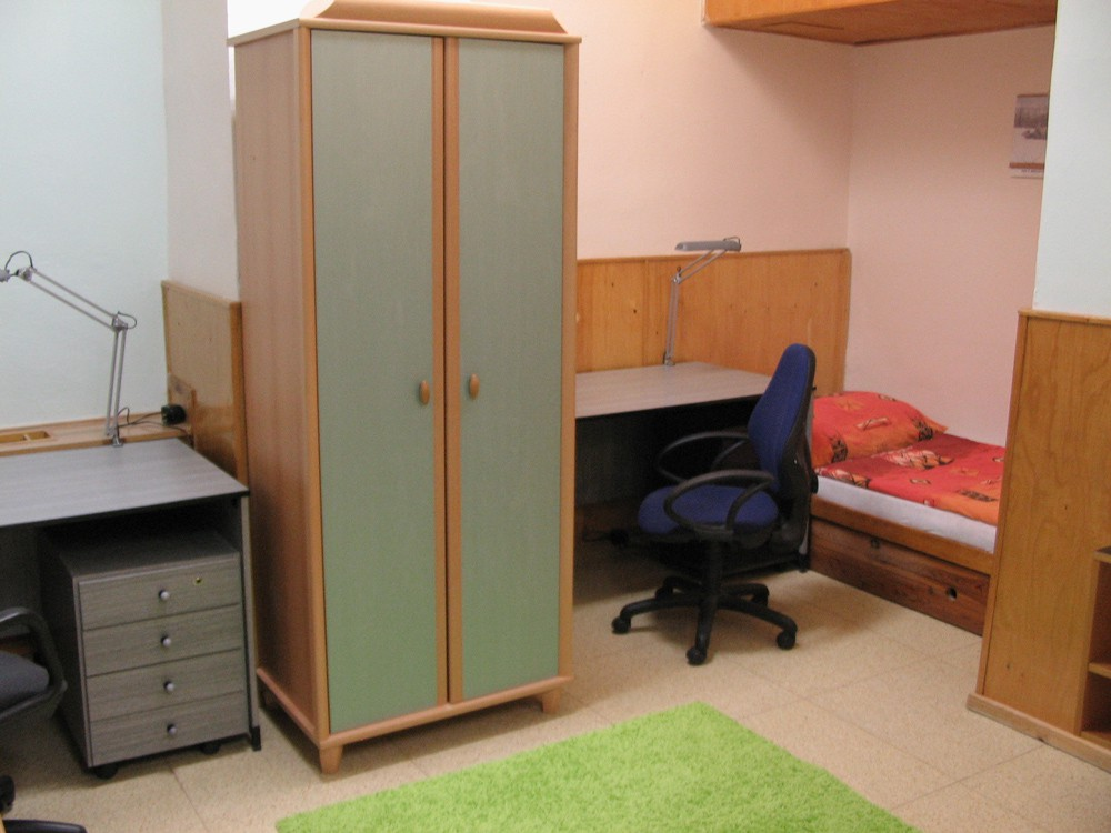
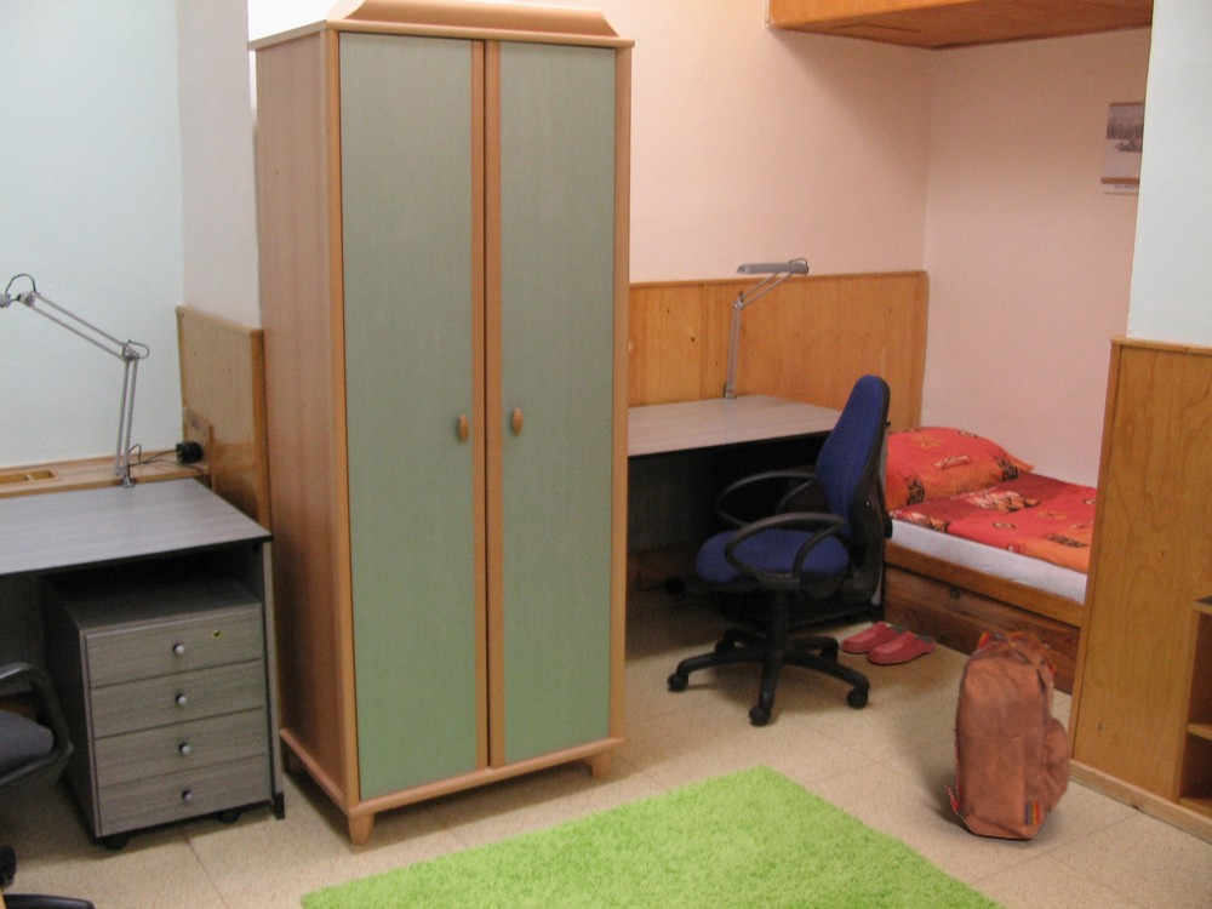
+ slippers (888, 639)
+ backpack (1001, 726)
